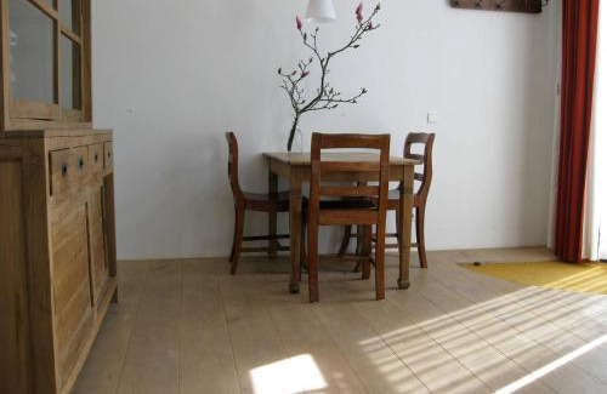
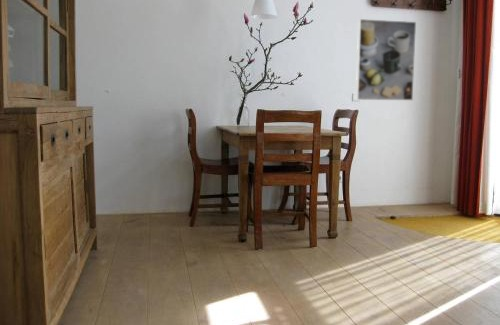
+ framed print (385, 60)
